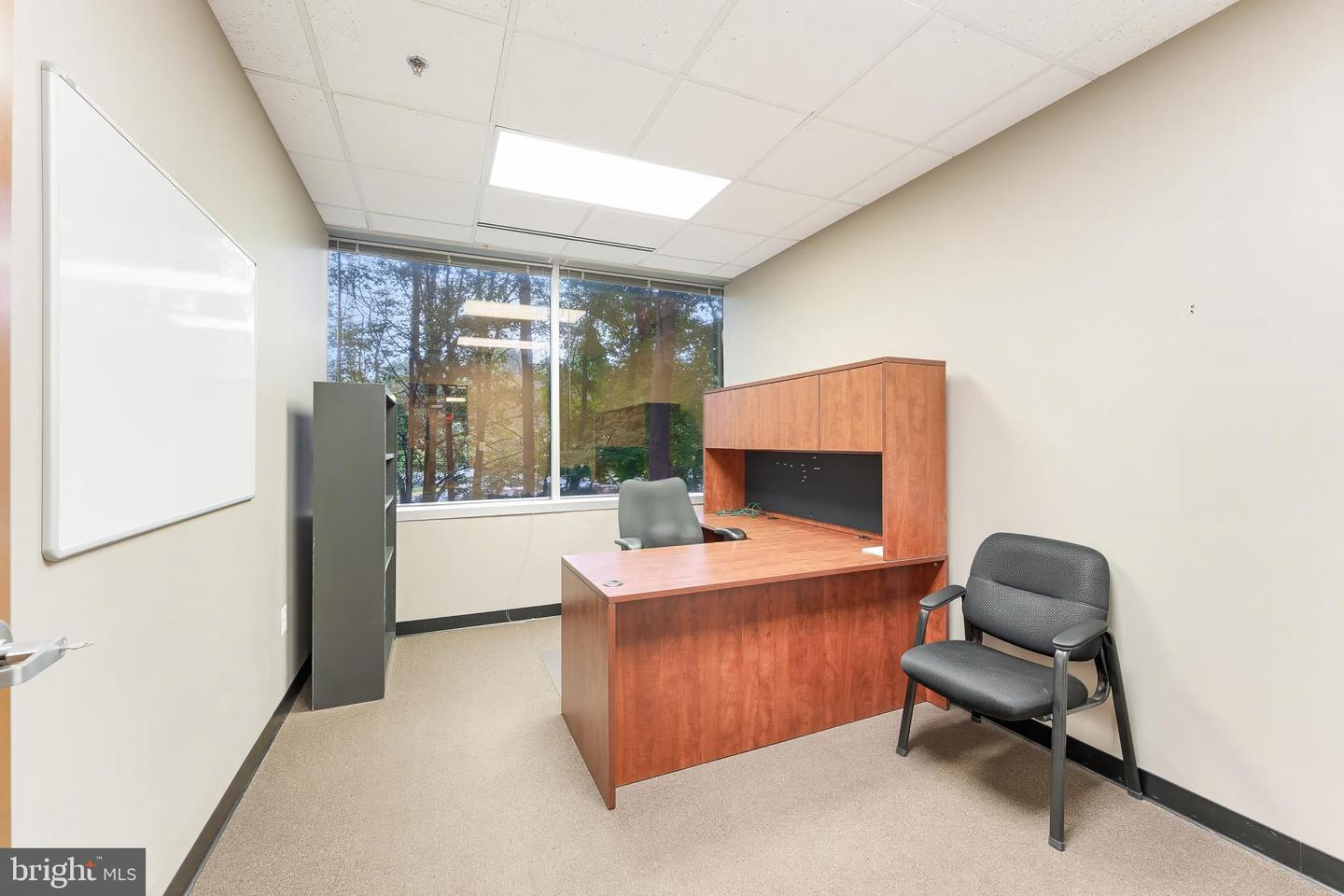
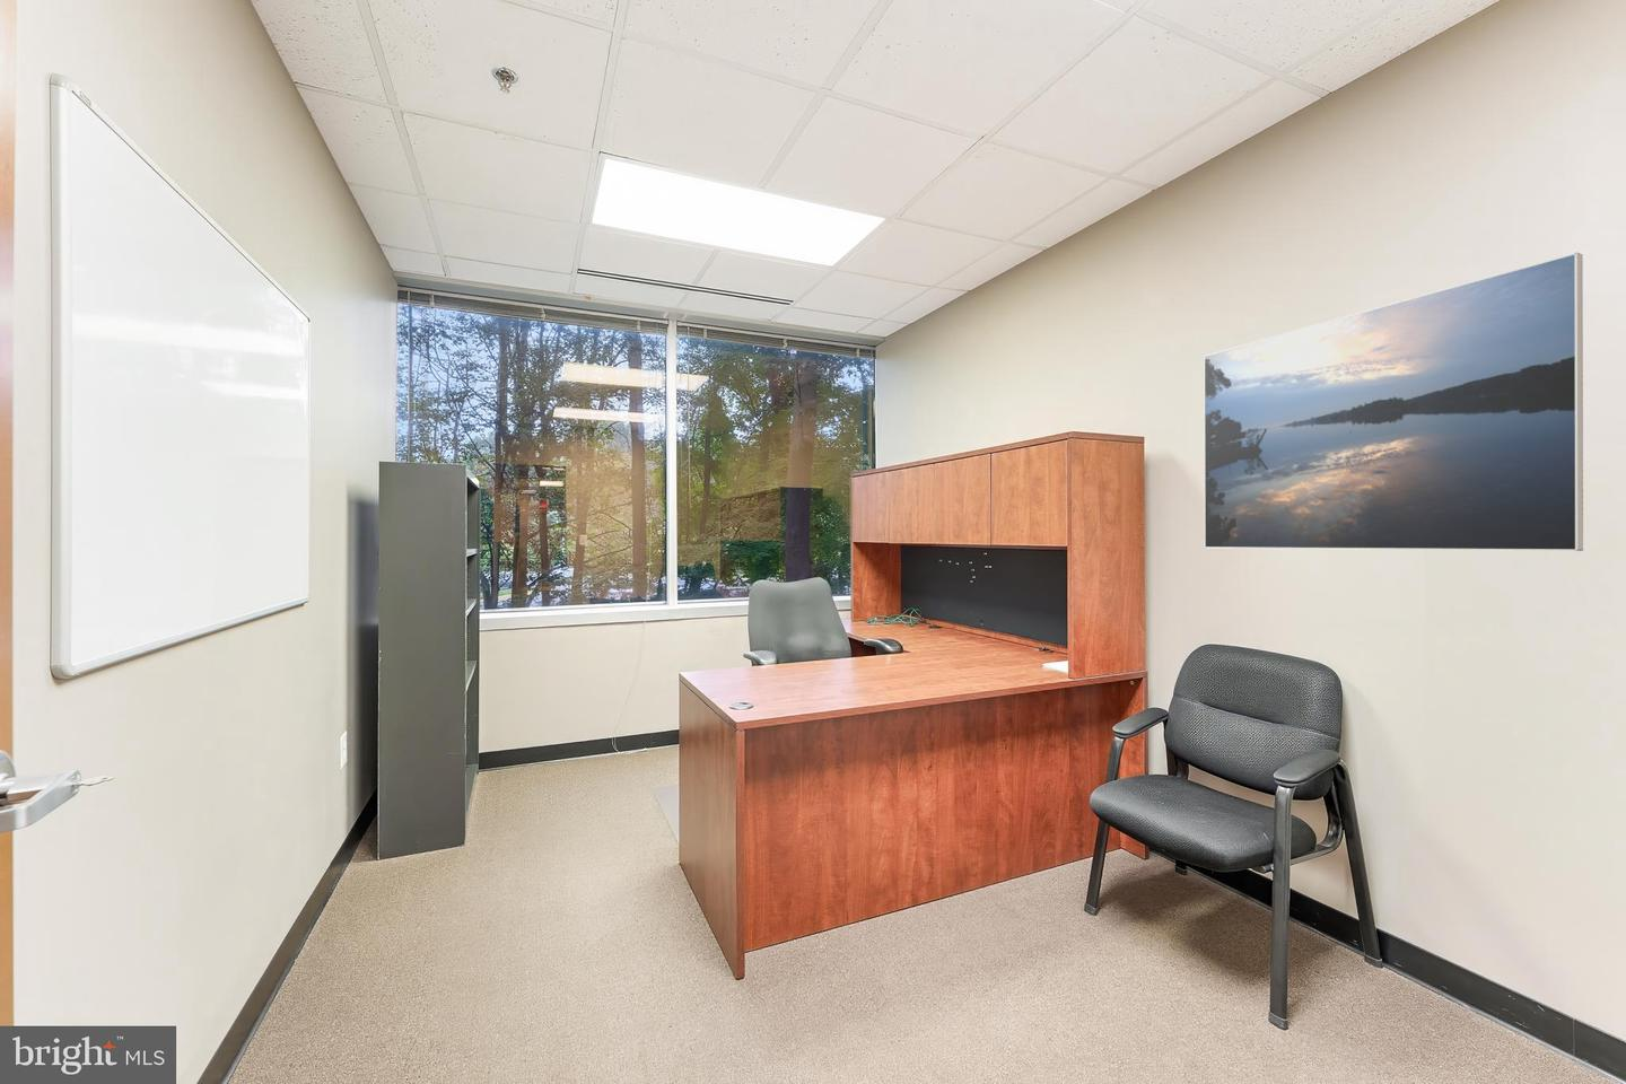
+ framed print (1353, 432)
